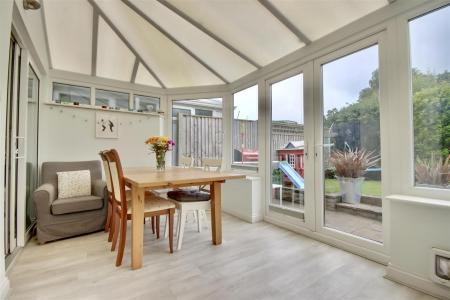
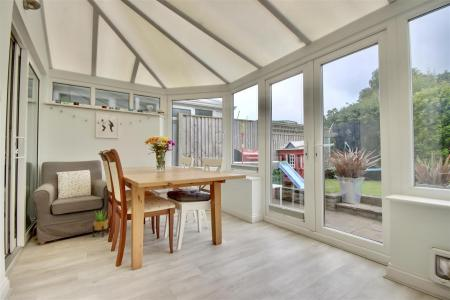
+ potted plant (100, 222)
